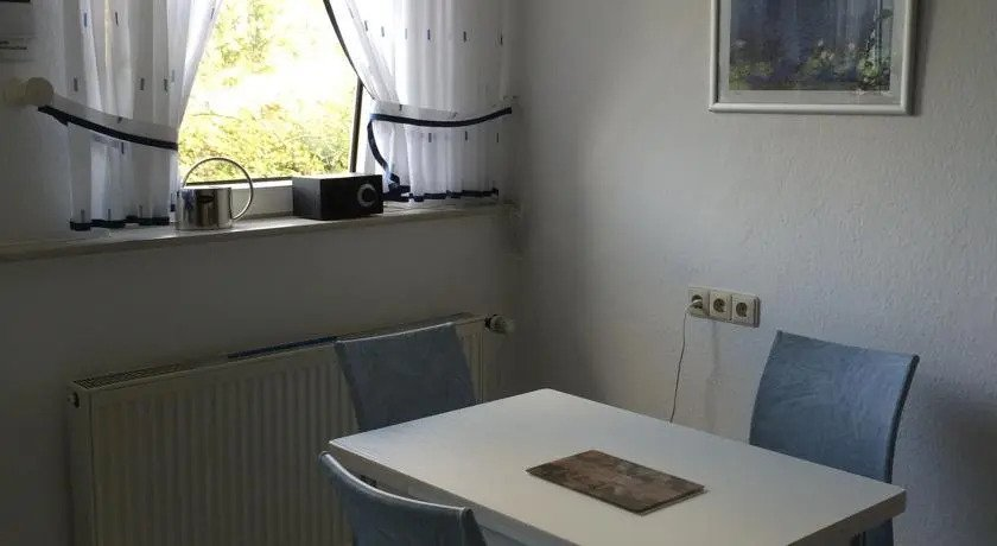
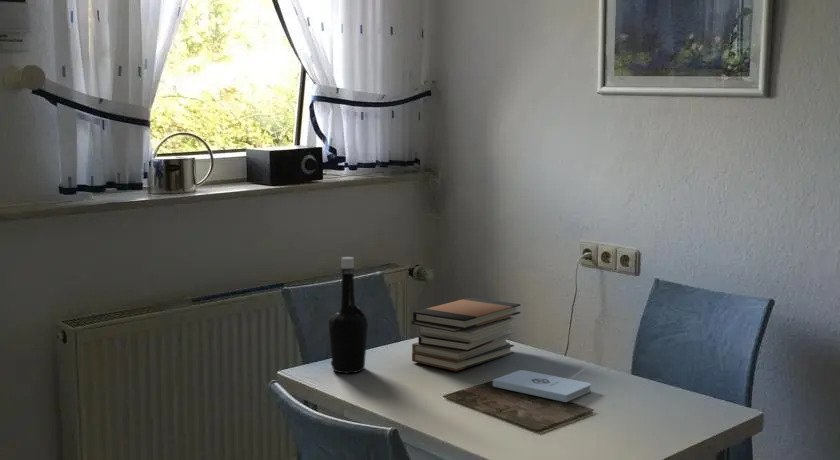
+ notepad (542, 385)
+ book stack (466, 332)
+ bottle (348, 314)
